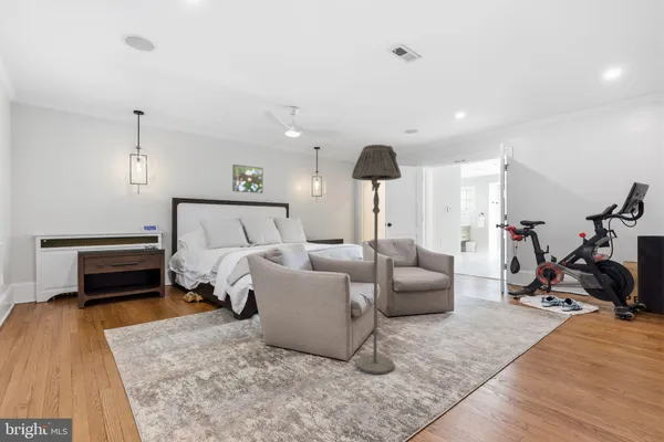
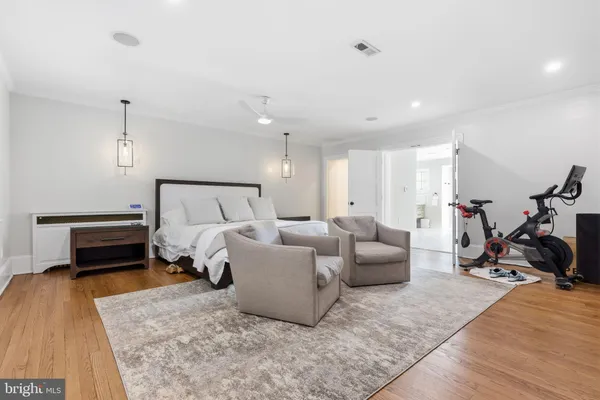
- floor lamp (375, 256)
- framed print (248, 179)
